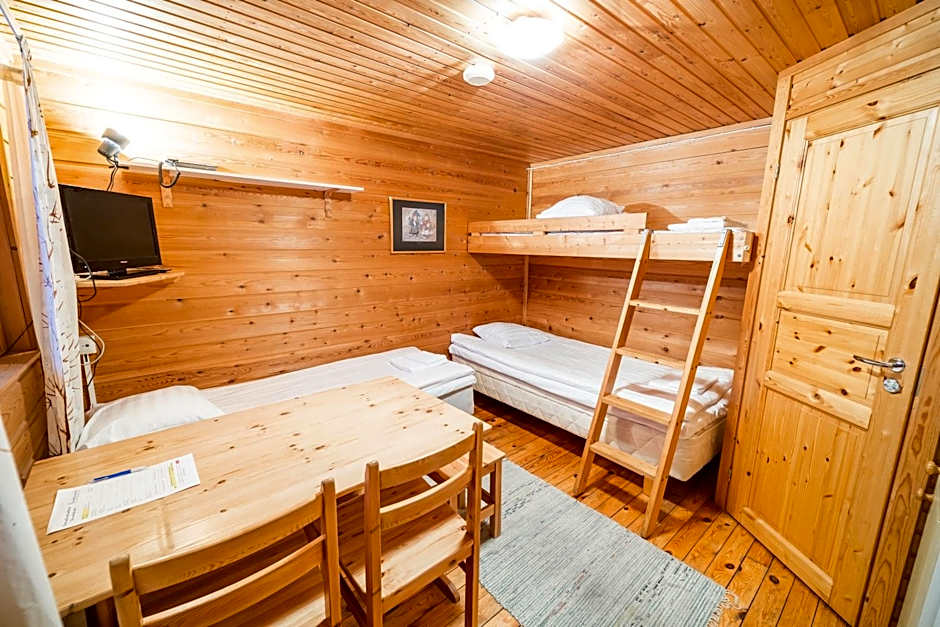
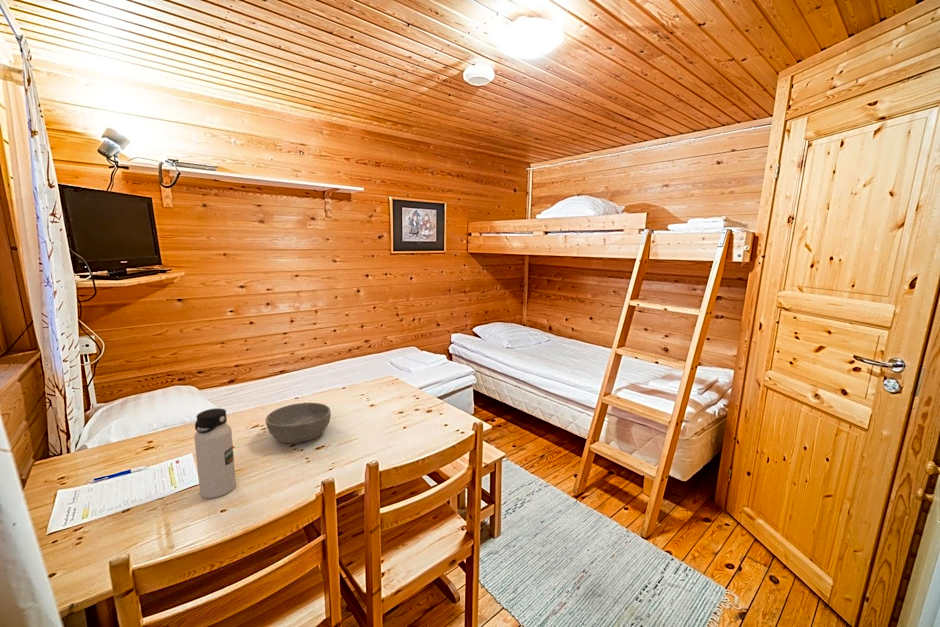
+ bowl (299, 424)
+ water bottle (214, 451)
